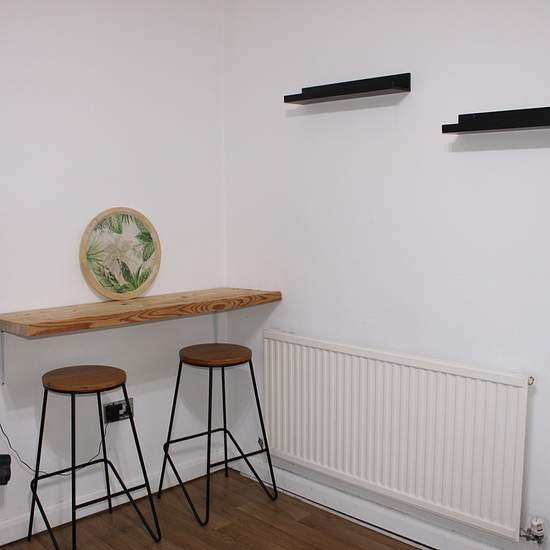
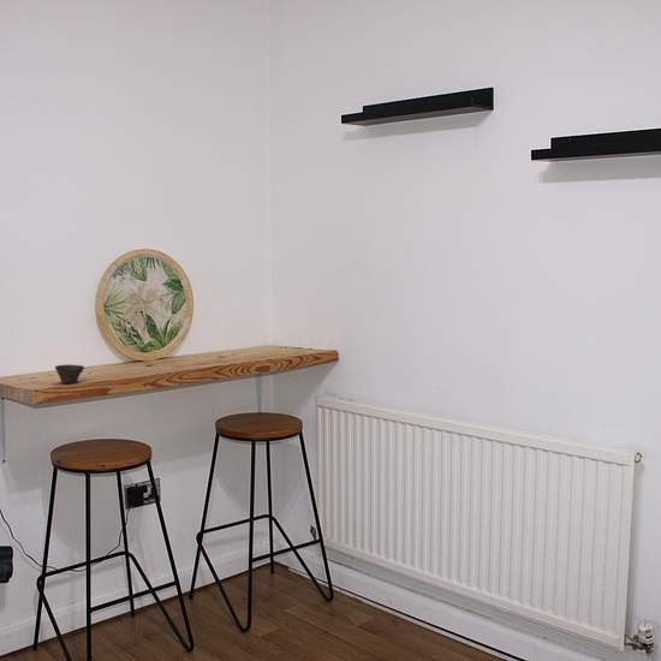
+ cup (70, 374)
